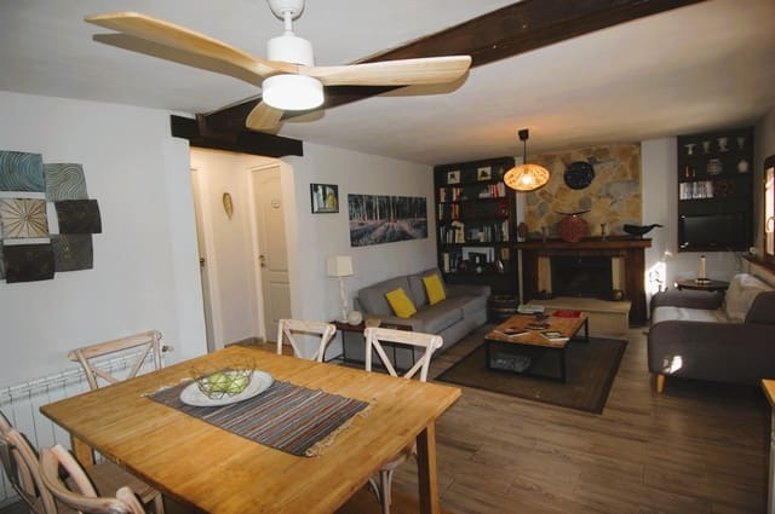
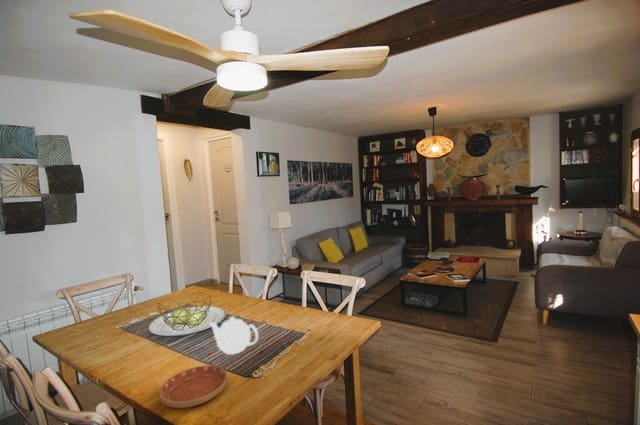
+ teapot (233, 333)
+ saucer (194, 386)
